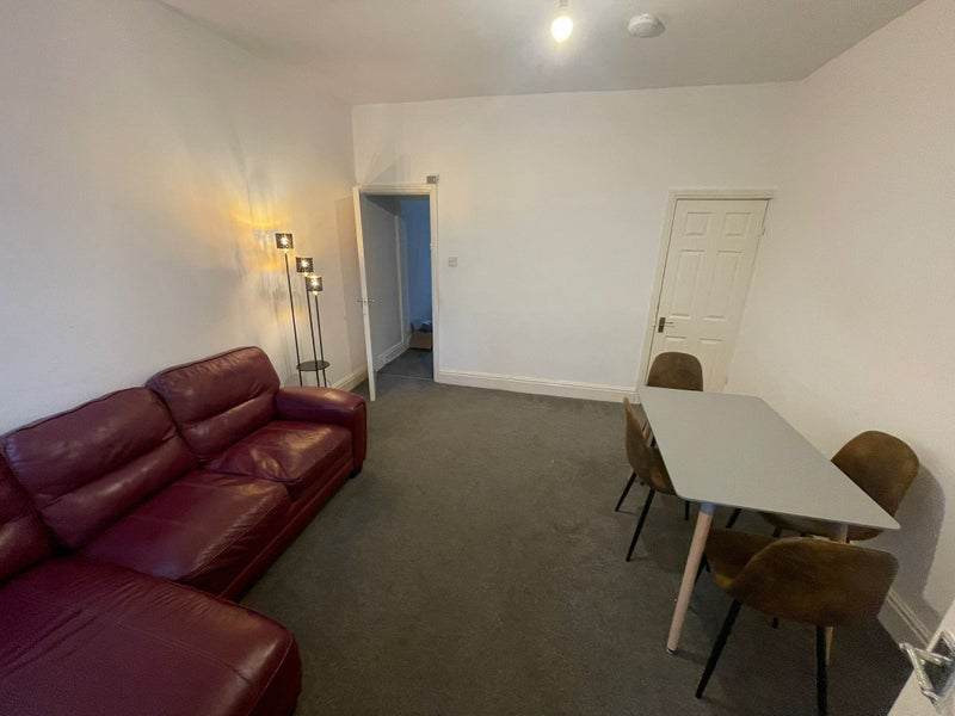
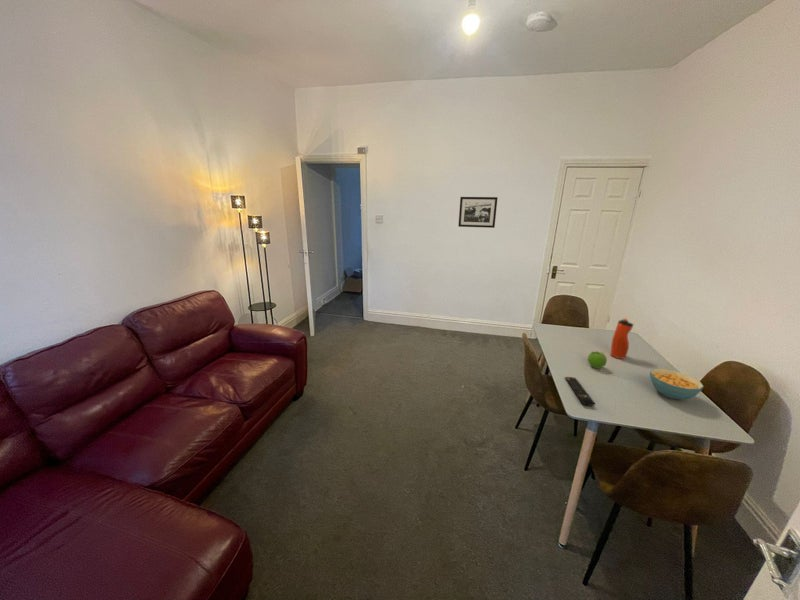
+ picture frame (477, 212)
+ fruit (597, 359)
+ remote control (578, 390)
+ cereal bowl (673, 387)
+ water bottle (621, 337)
